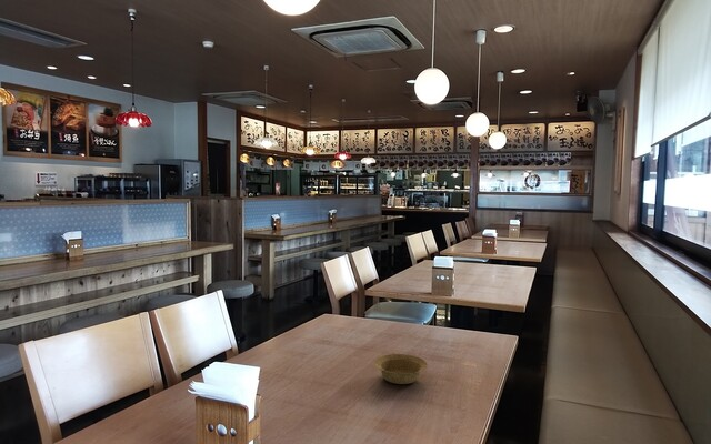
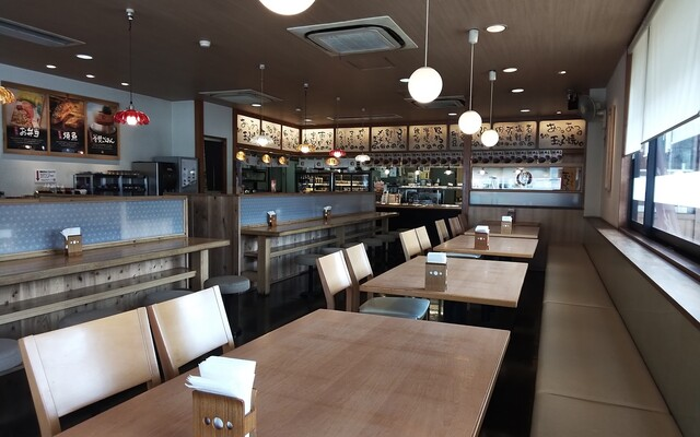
- bowl (400, 371)
